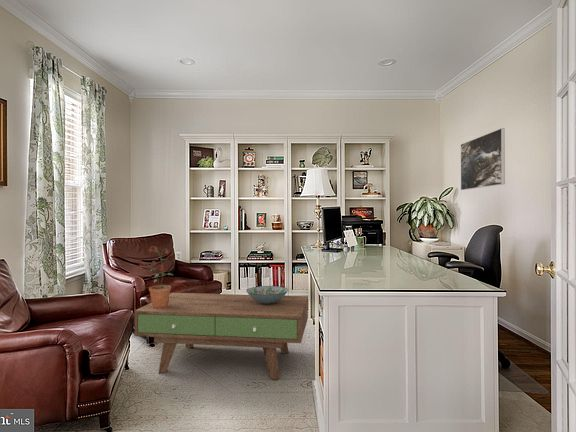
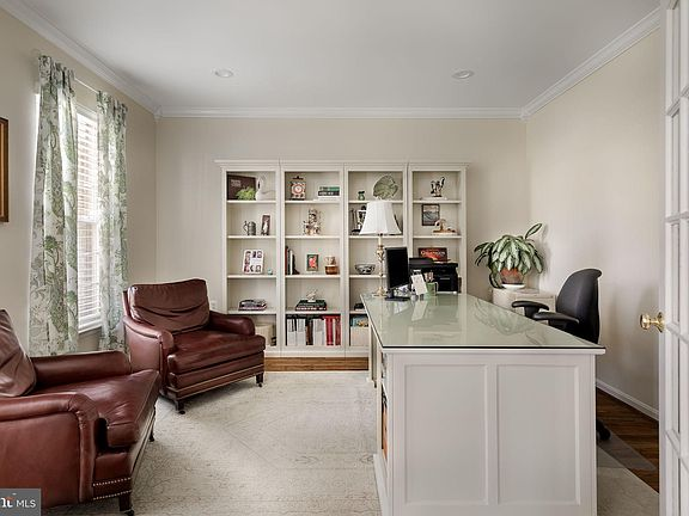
- decorative bowl (267, 296)
- coffee table (227, 332)
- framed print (480, 162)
- potted plant (157, 275)
